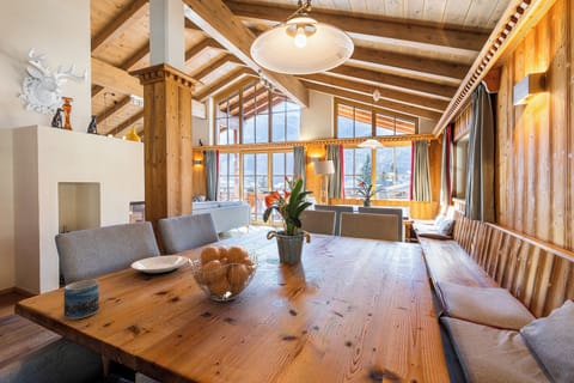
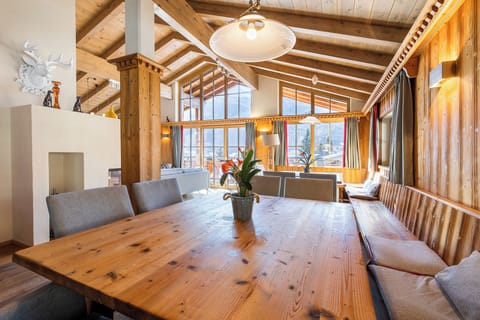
- mug (83, 296)
- fruit basket (225, 270)
- plate (160, 266)
